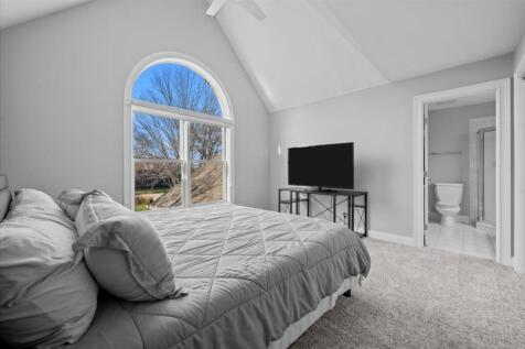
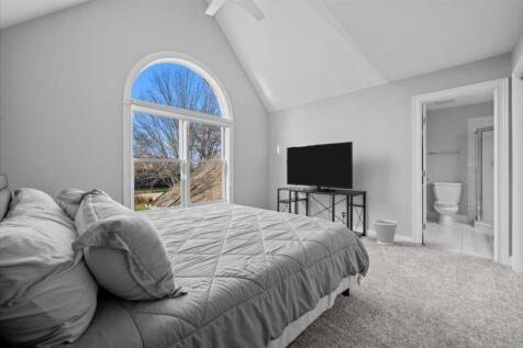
+ wastebasket (385, 232)
